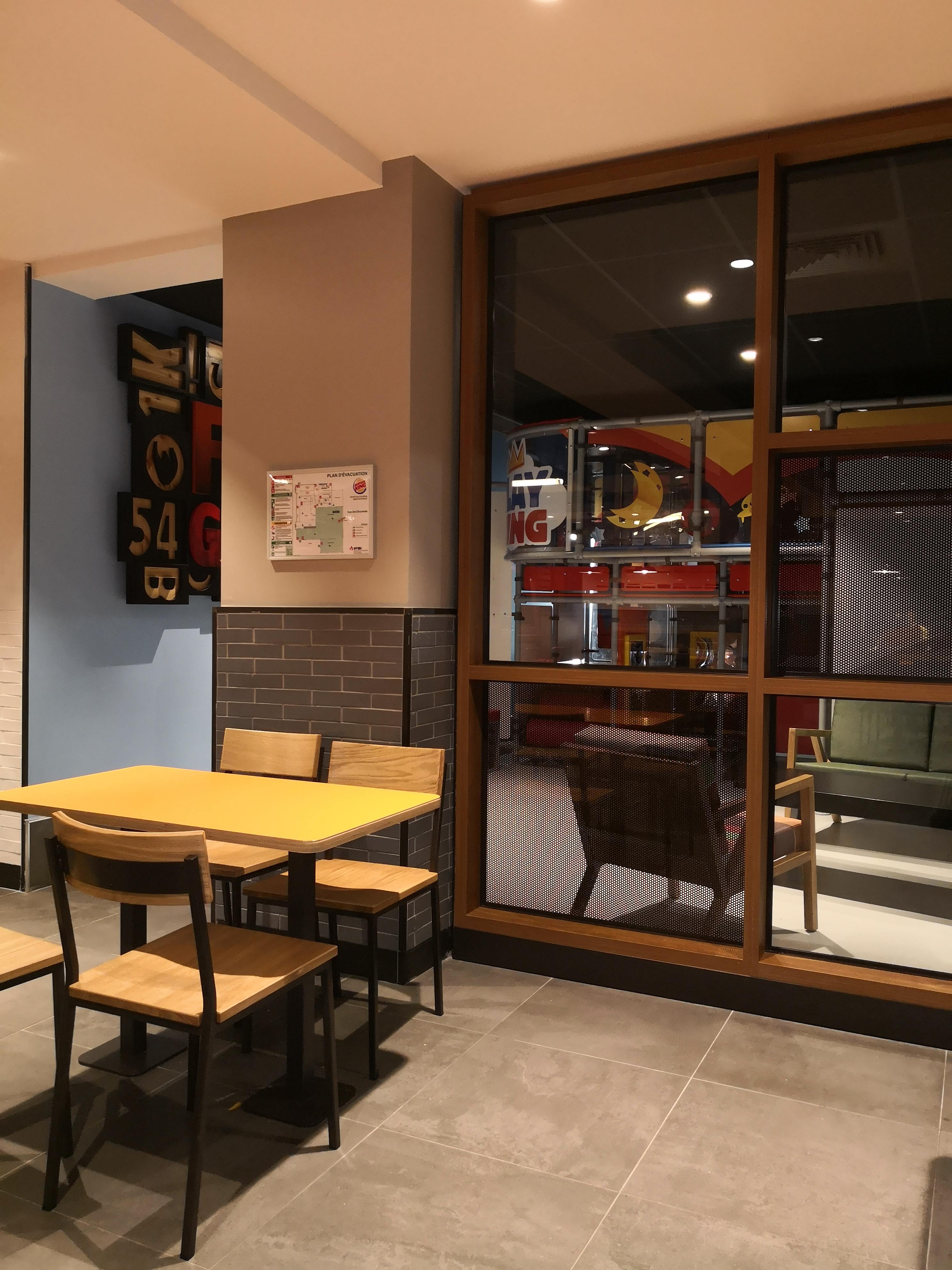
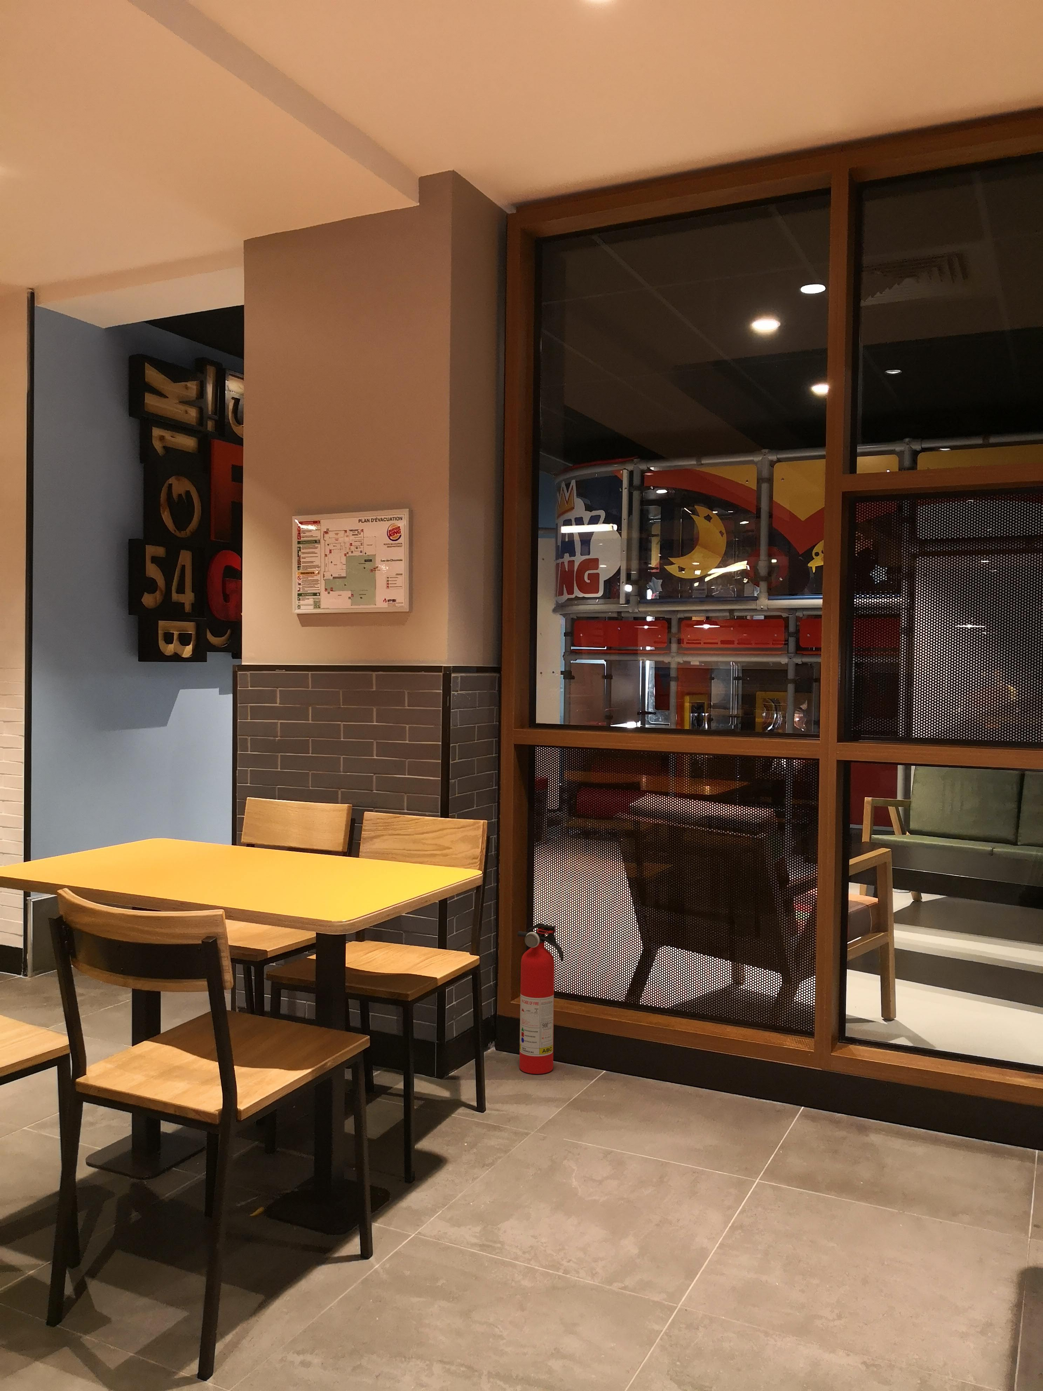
+ fire extinguisher (539, 996)
